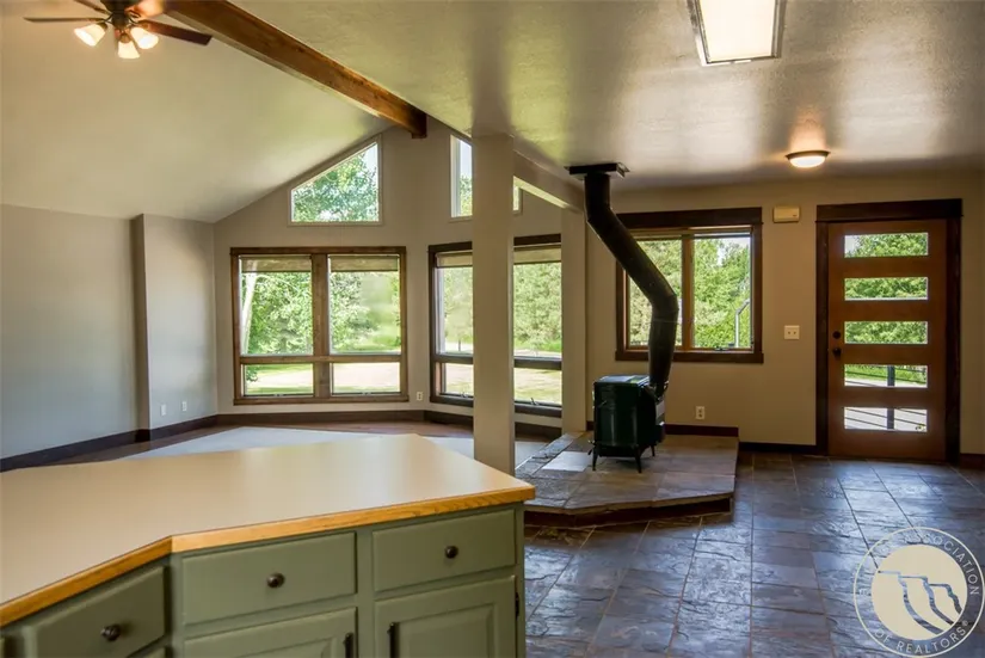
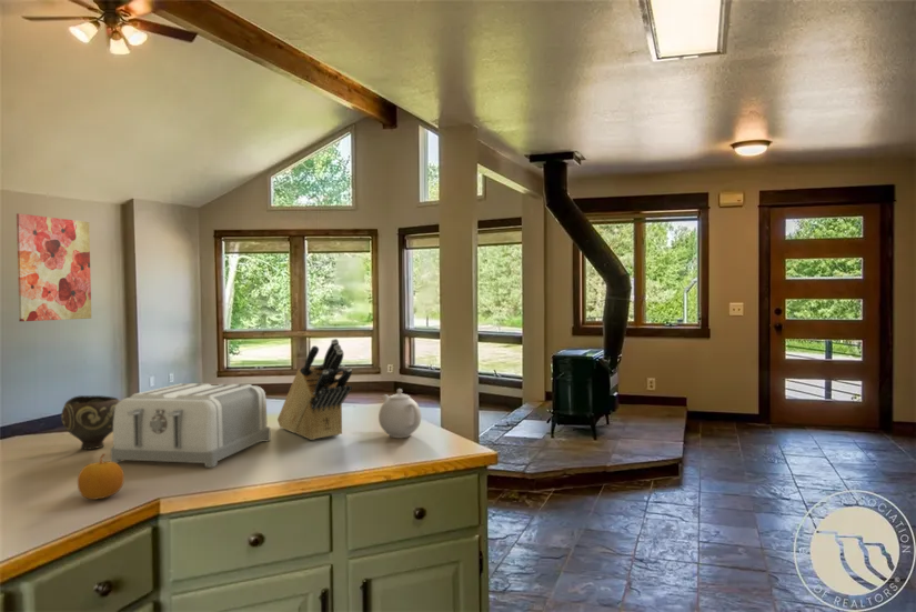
+ fruit (101, 475)
+ wall art (56, 269)
+ knife block (313, 385)
+ bowl (92, 421)
+ toaster (191, 420)
+ teapot (400, 411)
